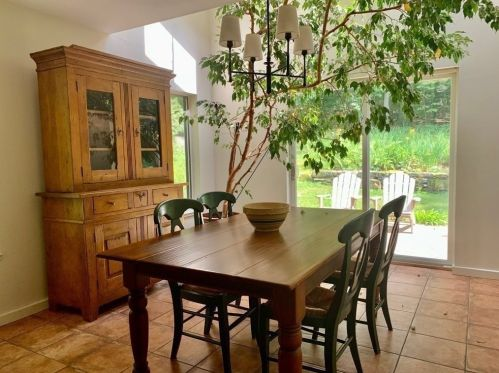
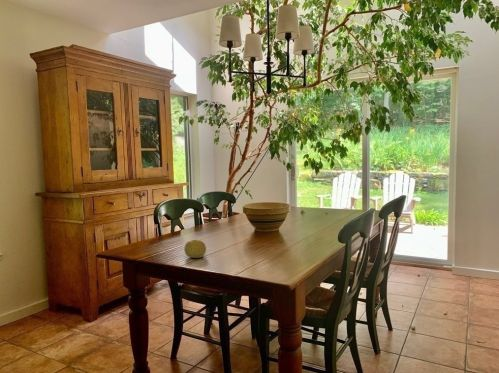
+ fruit (195, 248)
